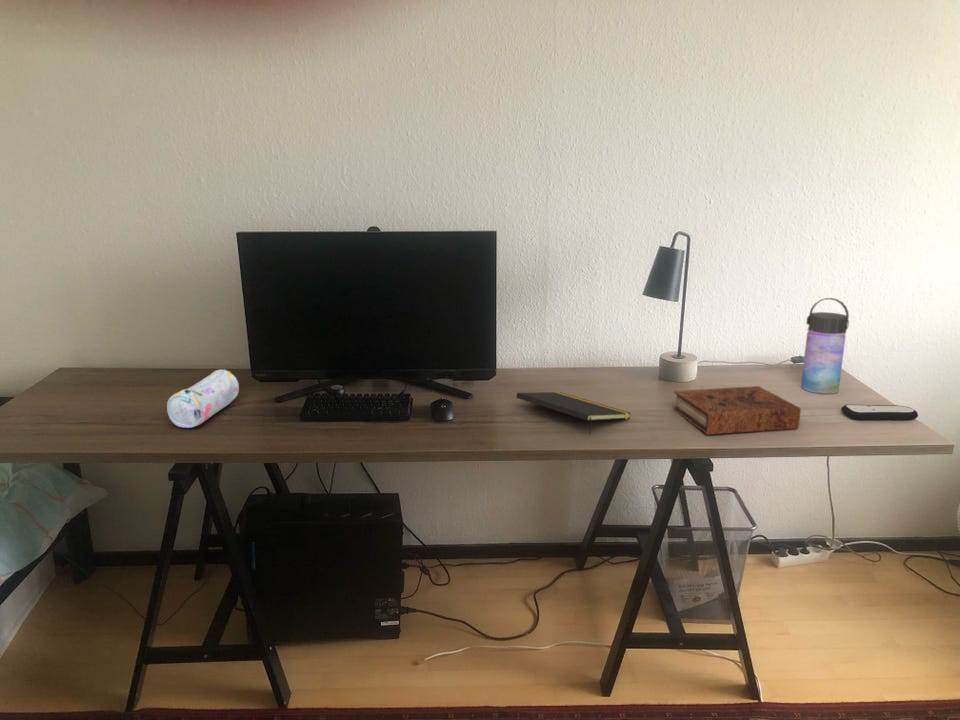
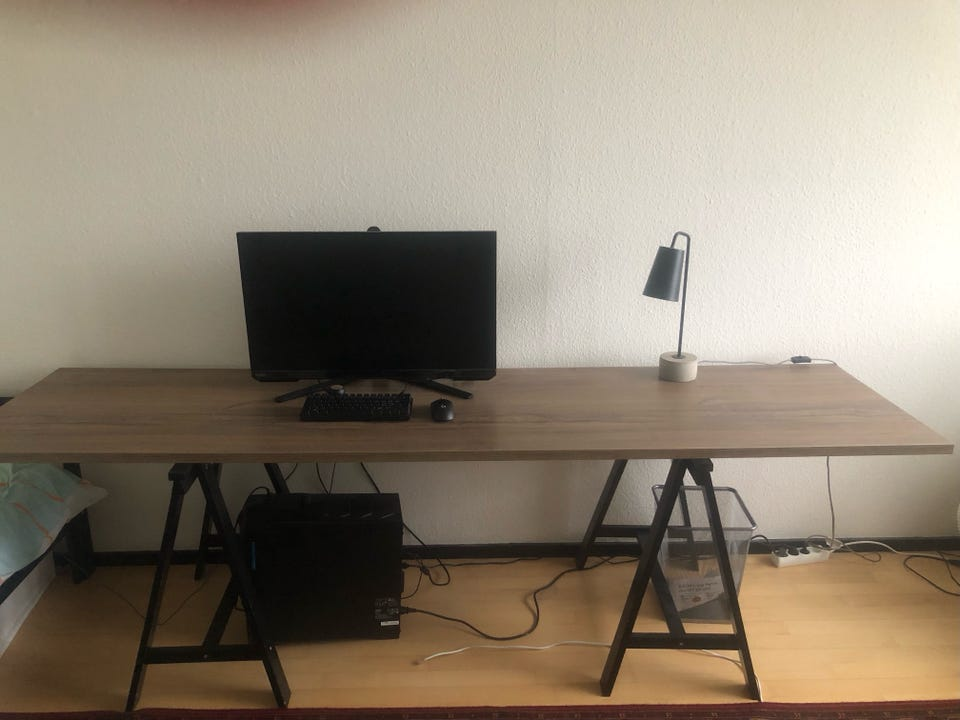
- water bottle (824, 344)
- book (734, 409)
- remote control (879, 412)
- notepad (572, 405)
- pencil case (204, 397)
